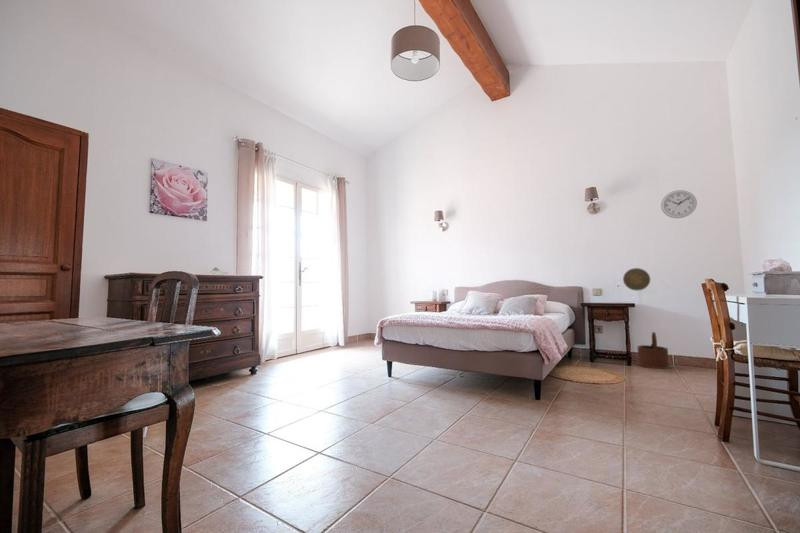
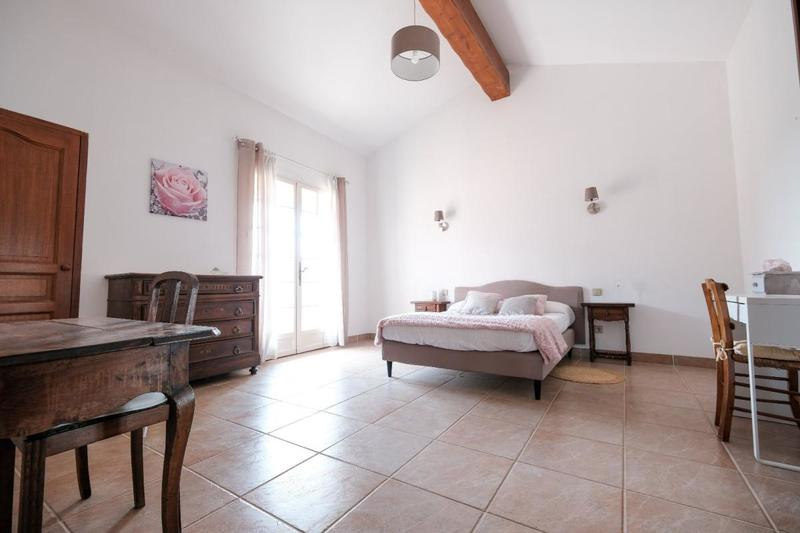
- decorative plate (636, 279)
- wooden bucket (652, 349)
- wall clock (678, 204)
